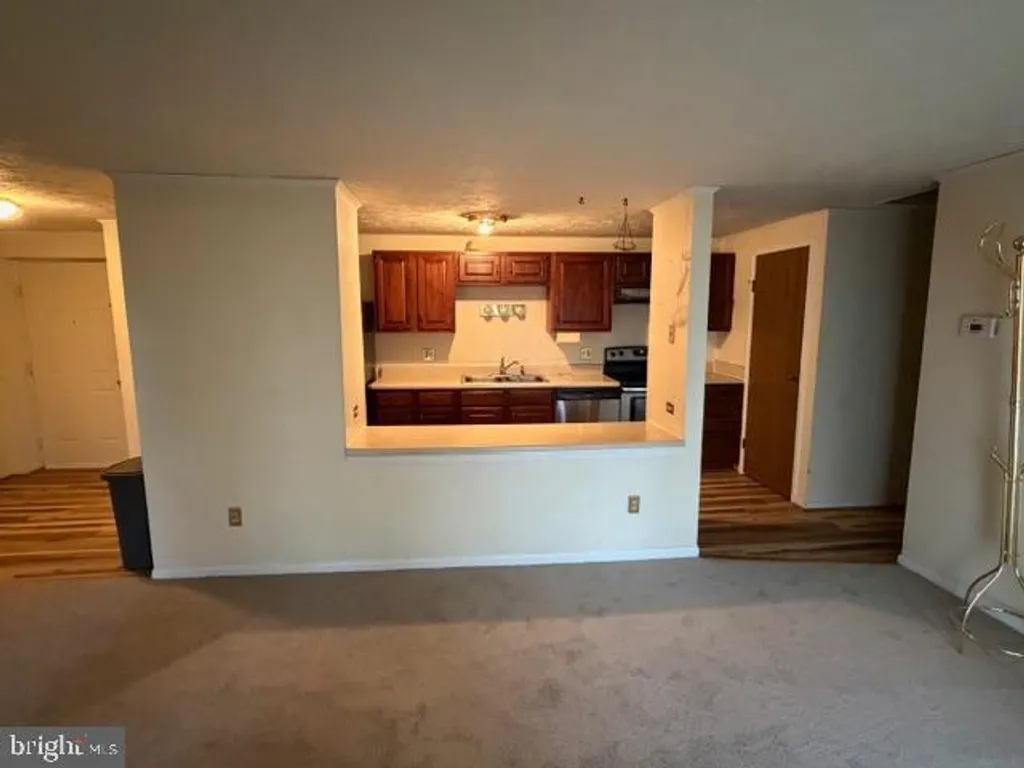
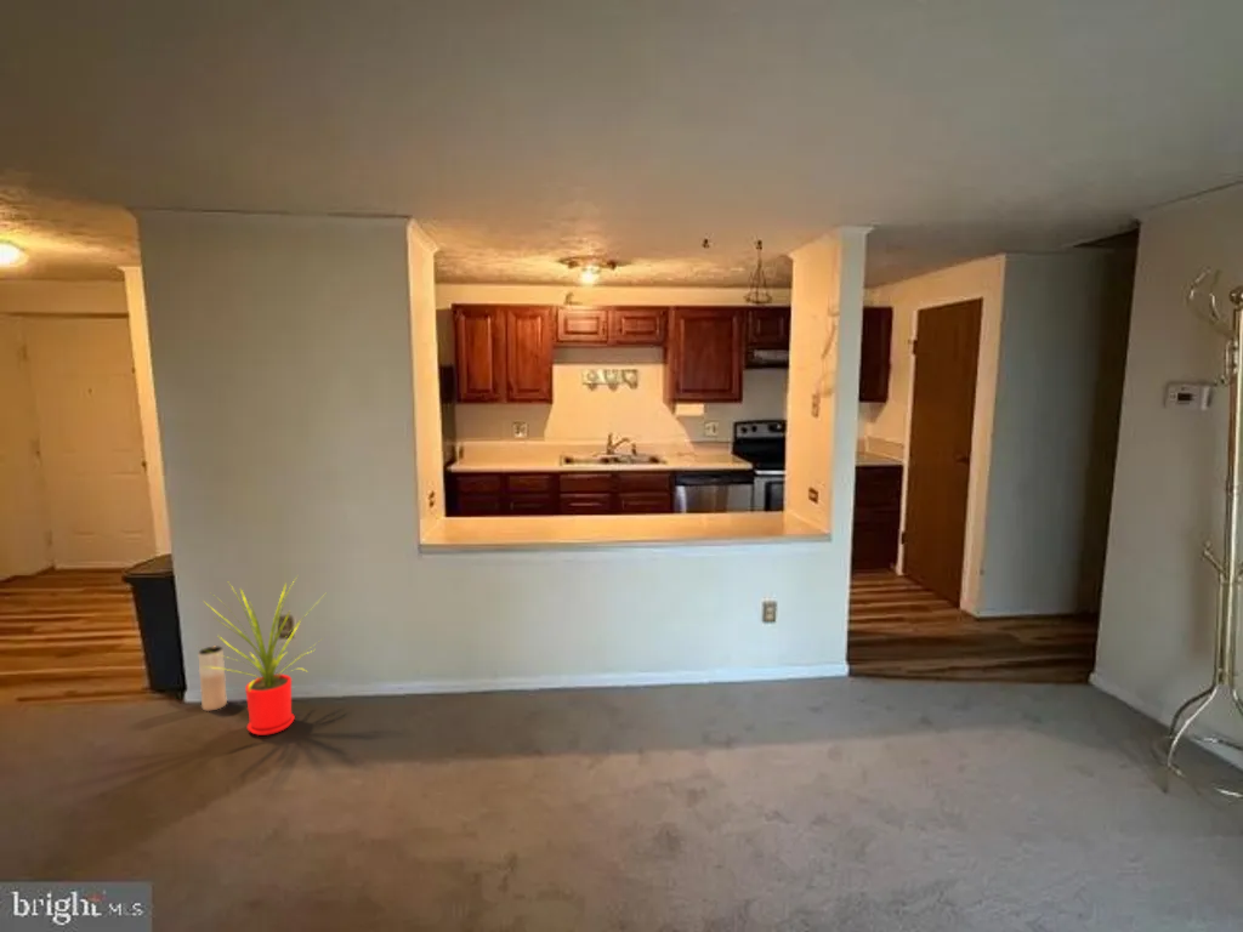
+ house plant (268, 654)
+ vase (212, 677)
